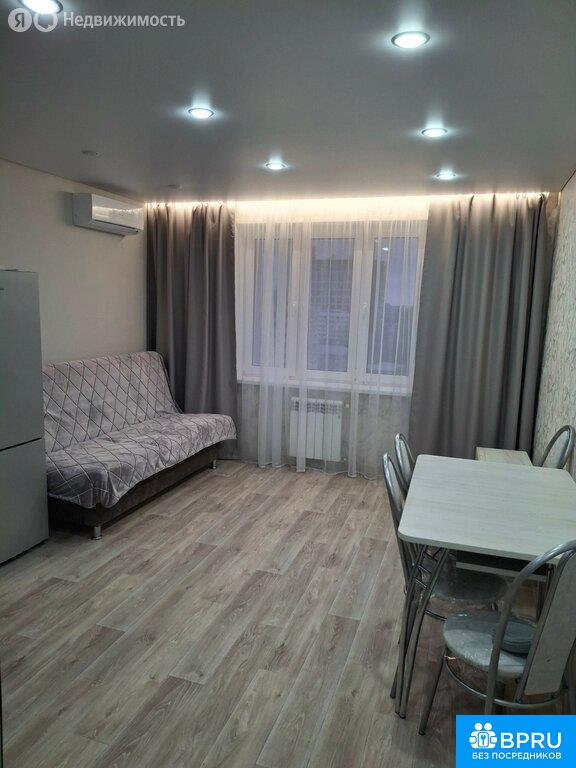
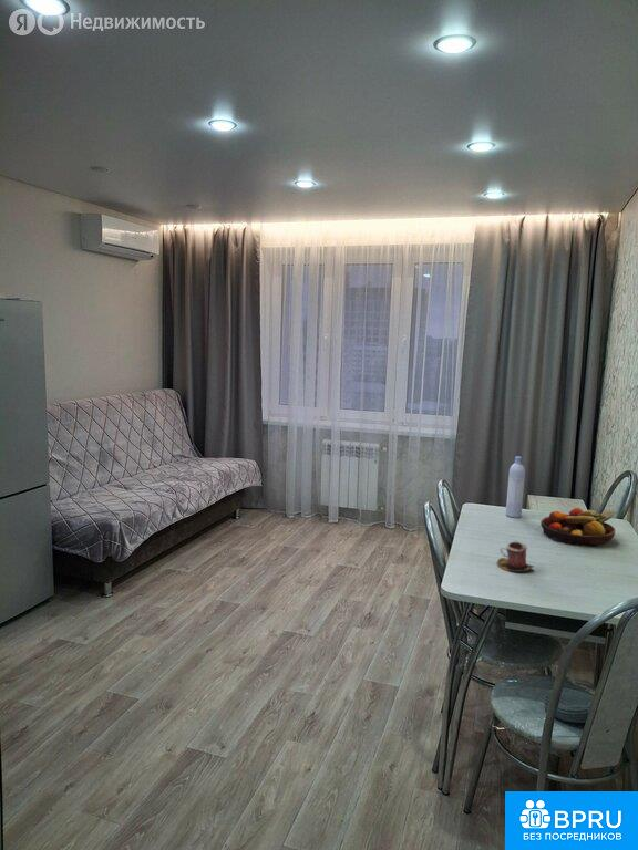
+ fruit bowl (577, 522)
+ mug (514, 554)
+ bottle (515, 486)
